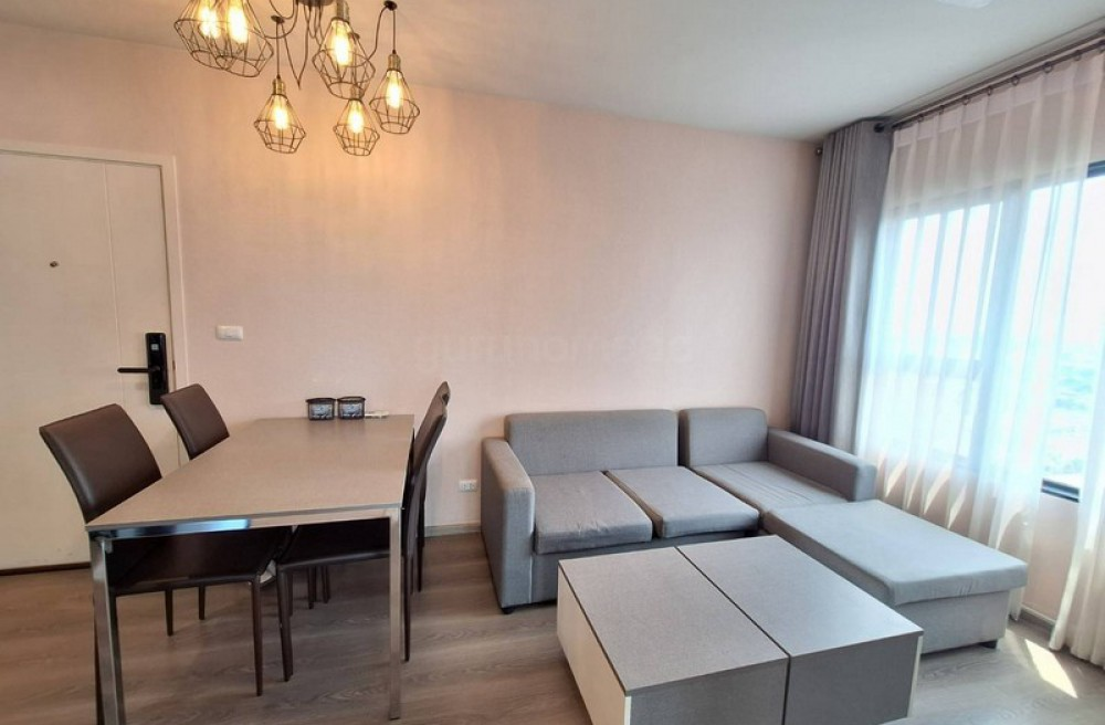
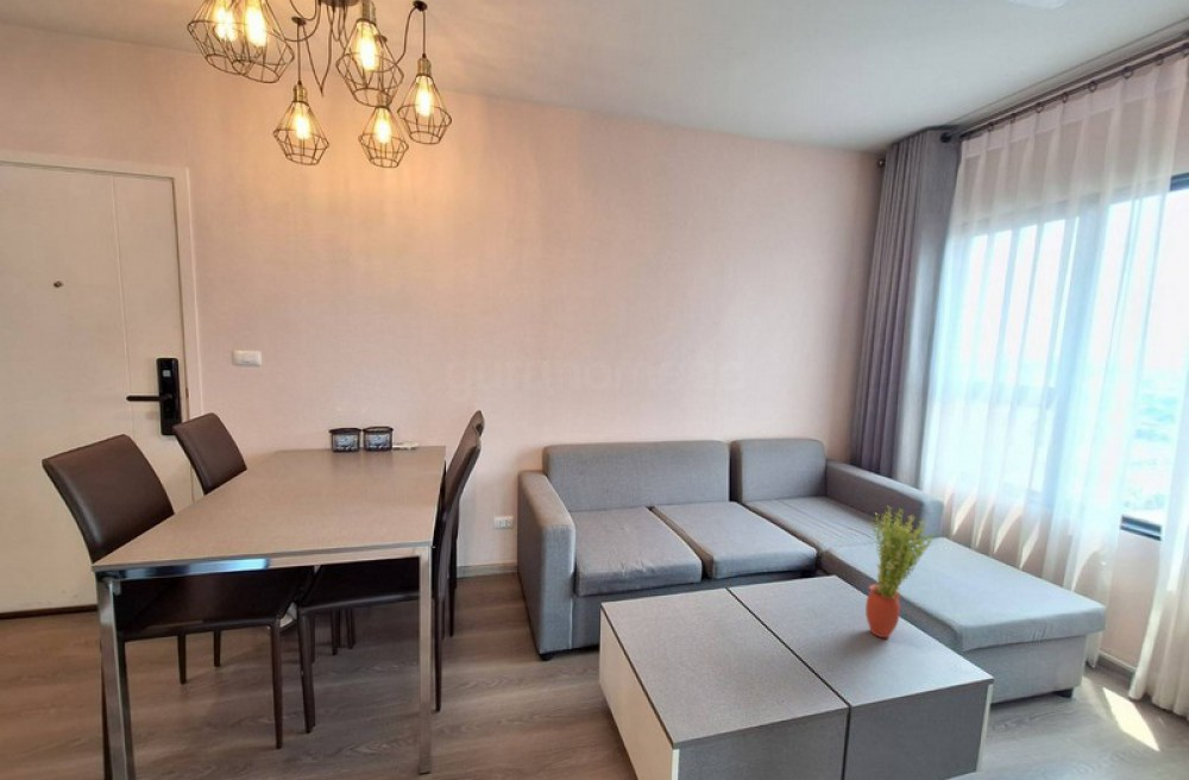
+ potted plant (897, 572)
